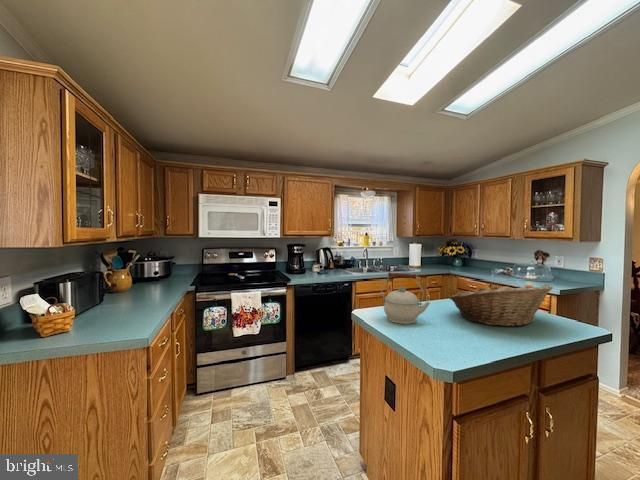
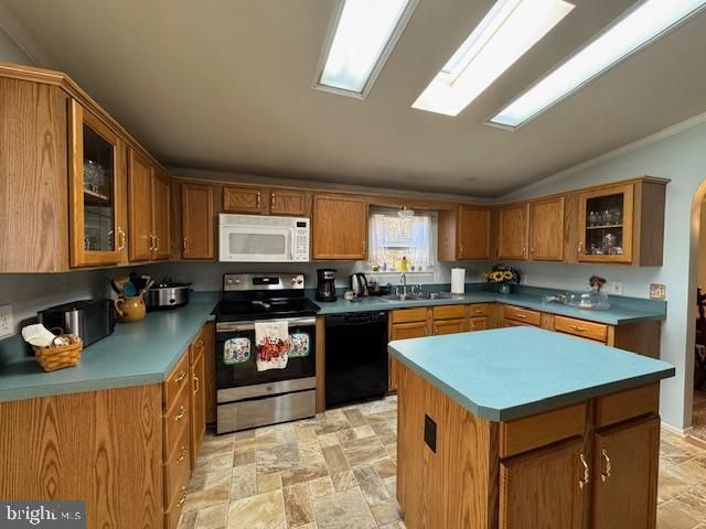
- fruit basket (499, 299)
- kettle (404, 296)
